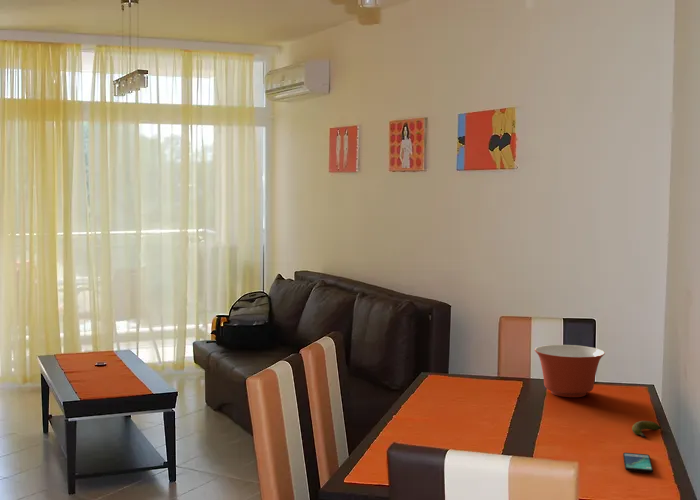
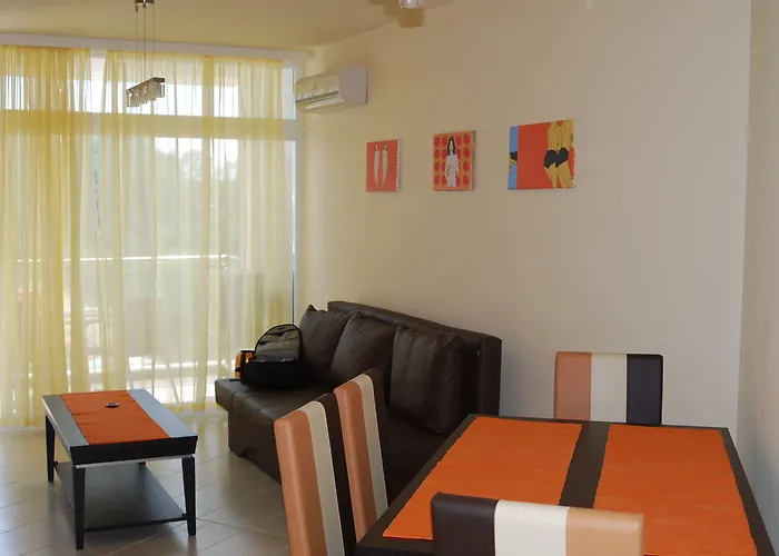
- mixing bowl (568, 372)
- smartphone (637, 462)
- banana (645, 428)
